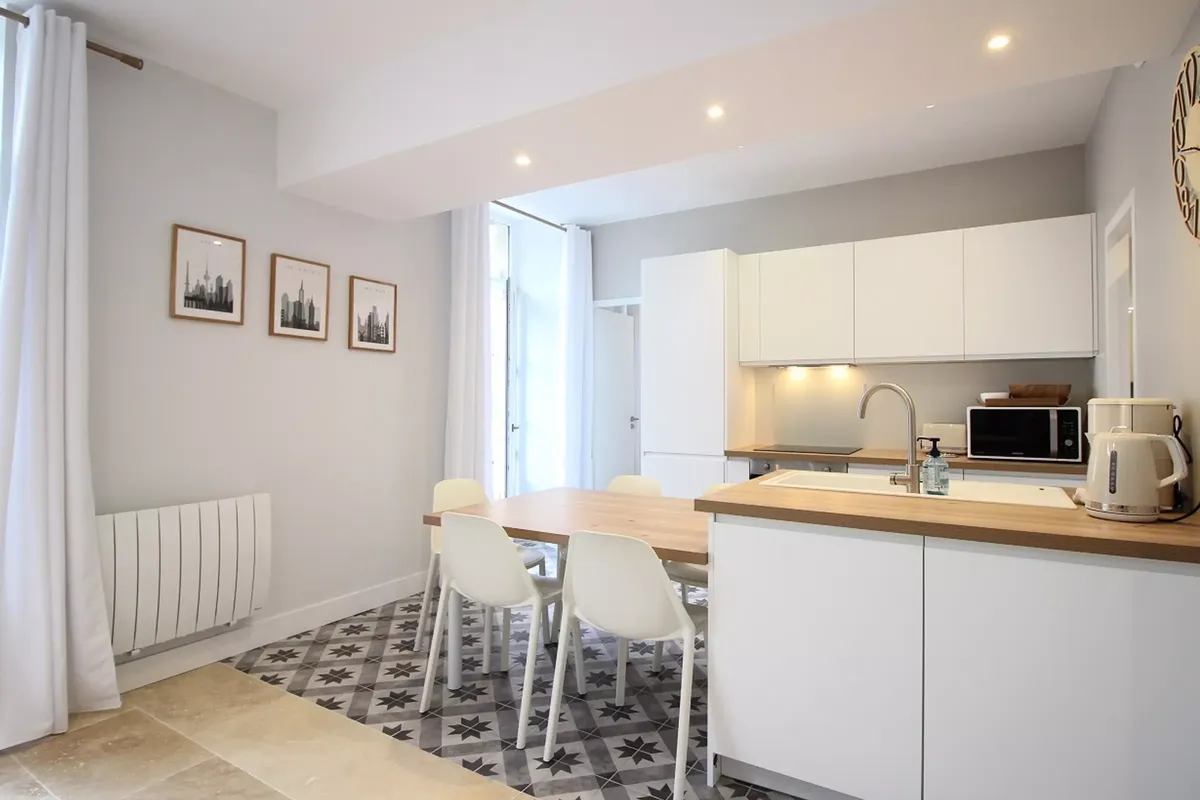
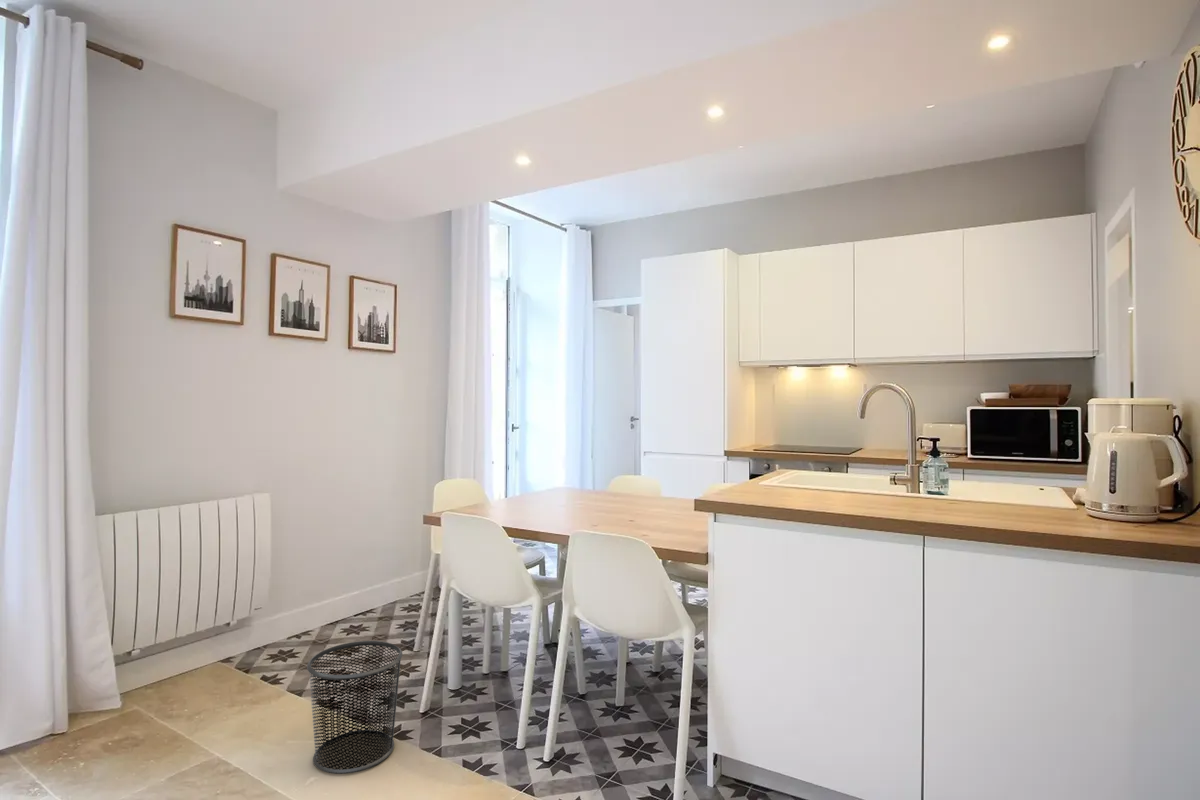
+ waste bin (355, 704)
